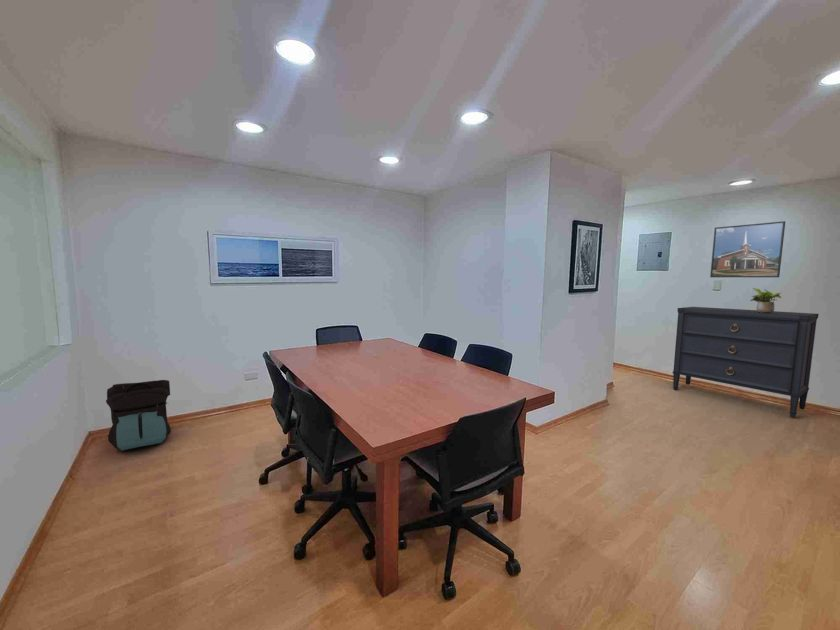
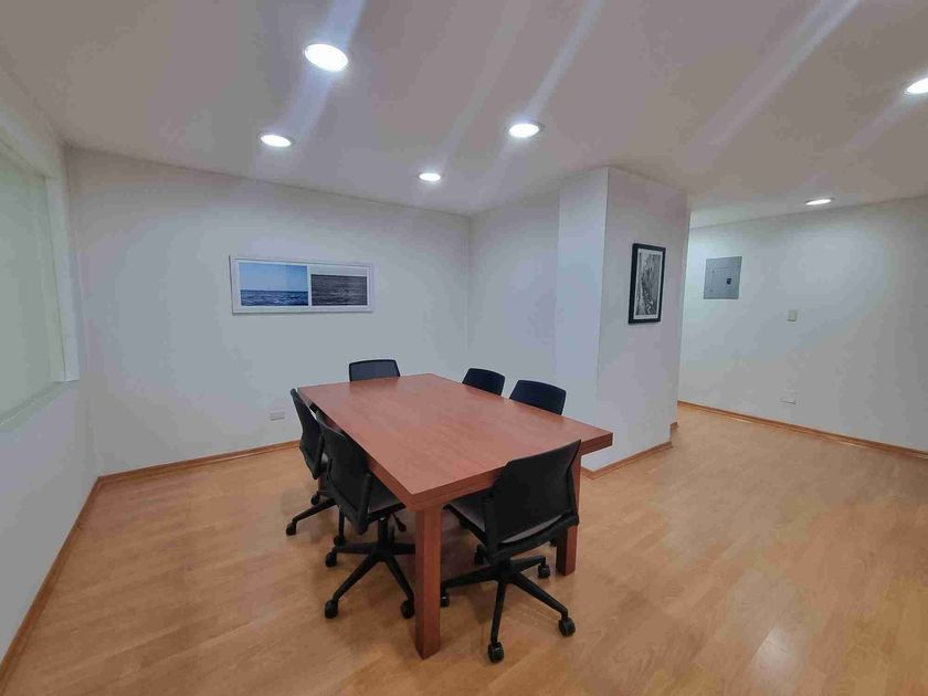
- potted plant (765, 300)
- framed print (745, 251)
- backpack (140, 410)
- dresser (737, 355)
